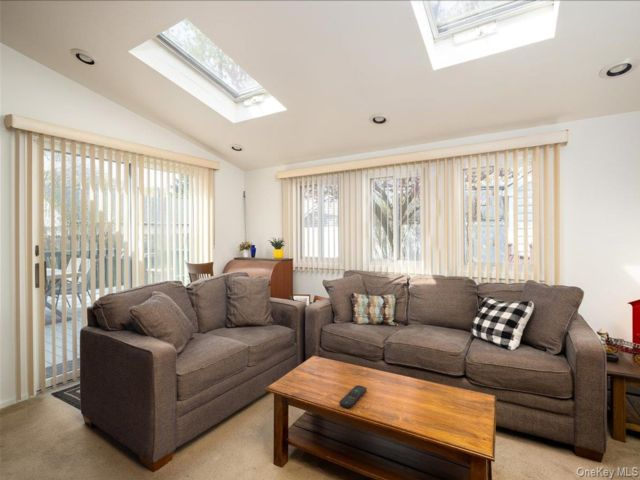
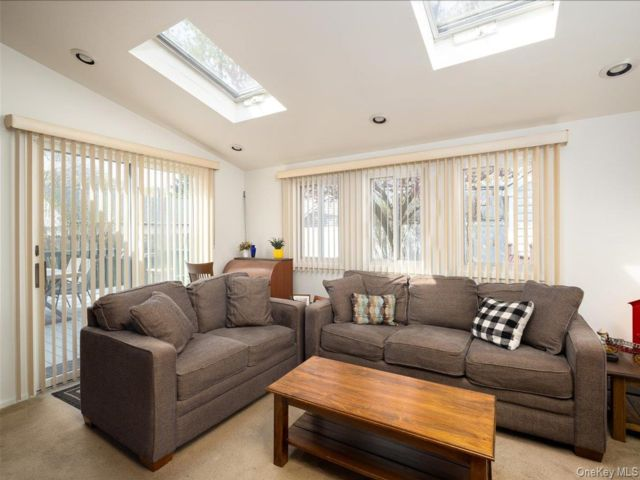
- remote control (353, 395)
